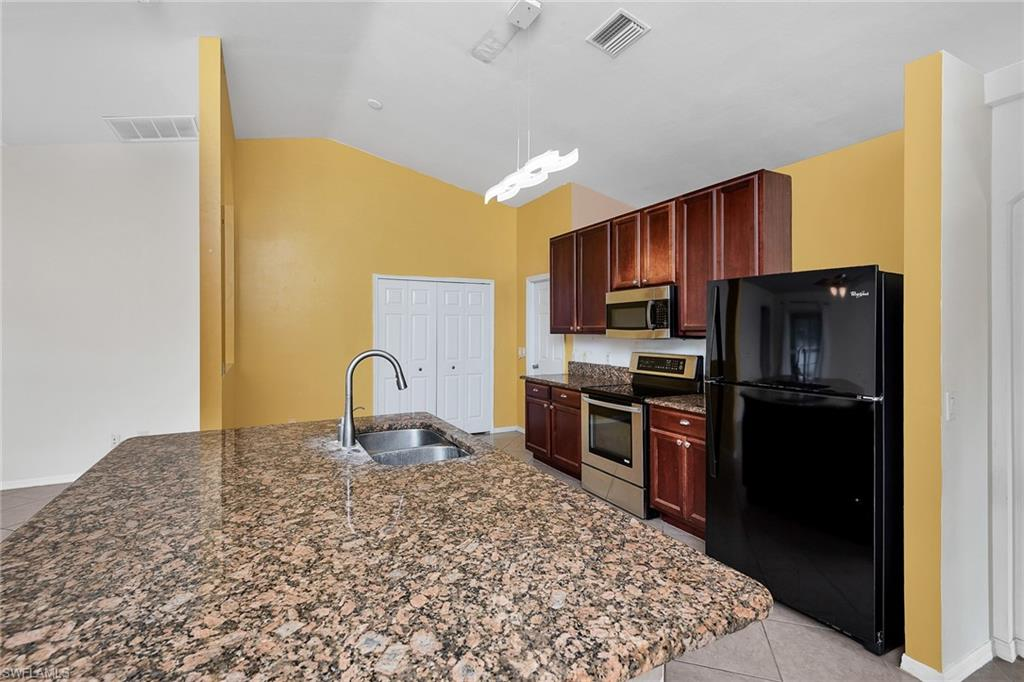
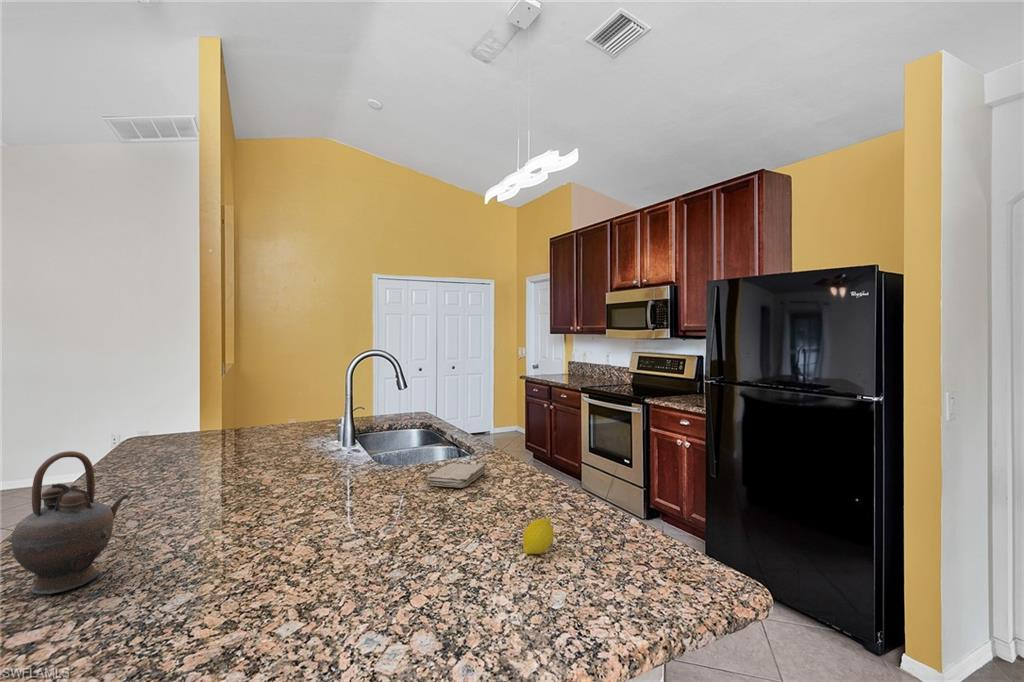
+ fruit (538, 536)
+ teapot (76, 515)
+ washcloth (456, 473)
